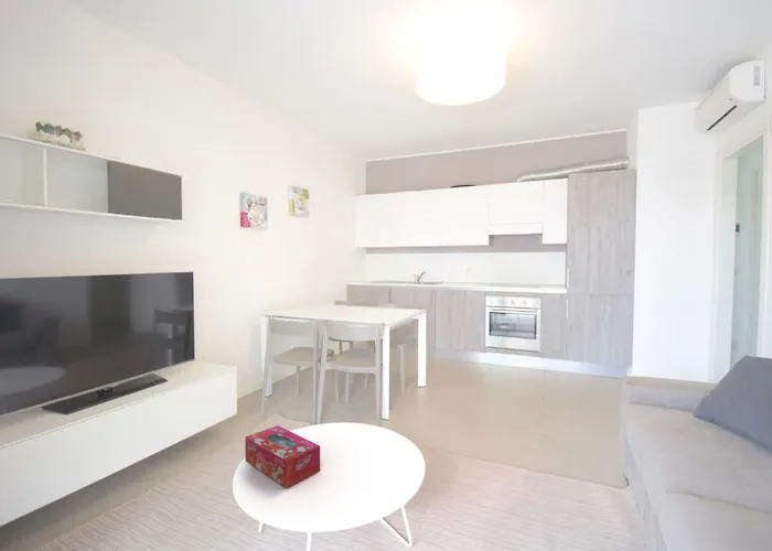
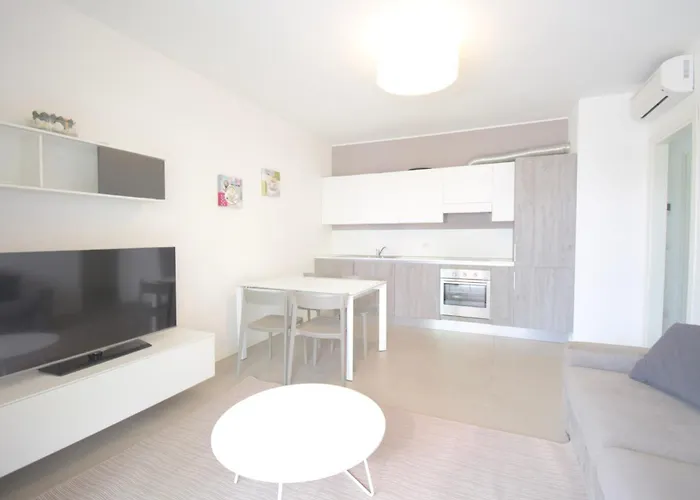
- tissue box (281, 453)
